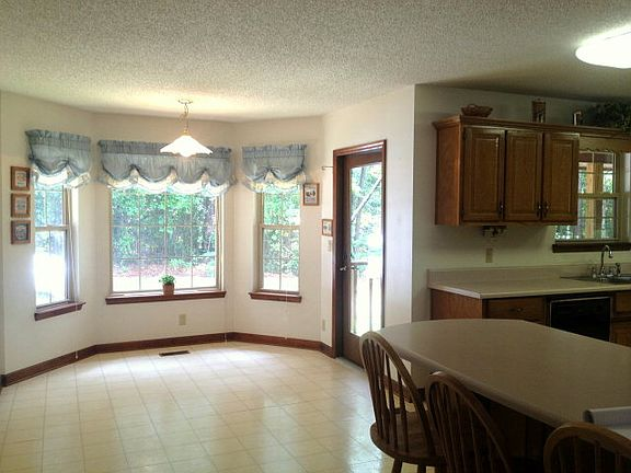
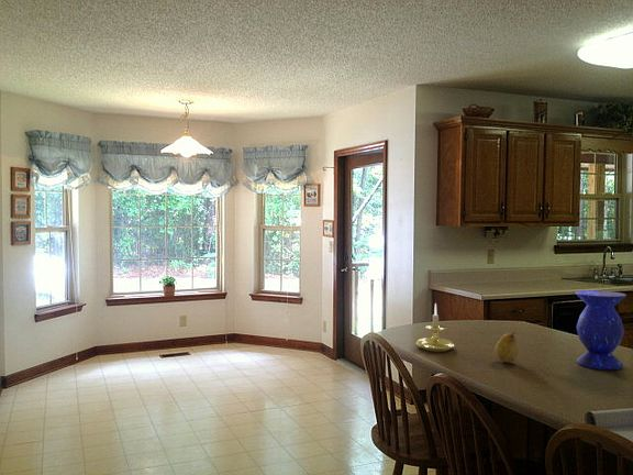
+ fruit (507, 345)
+ vase (599, 329)
+ candle holder (435, 325)
